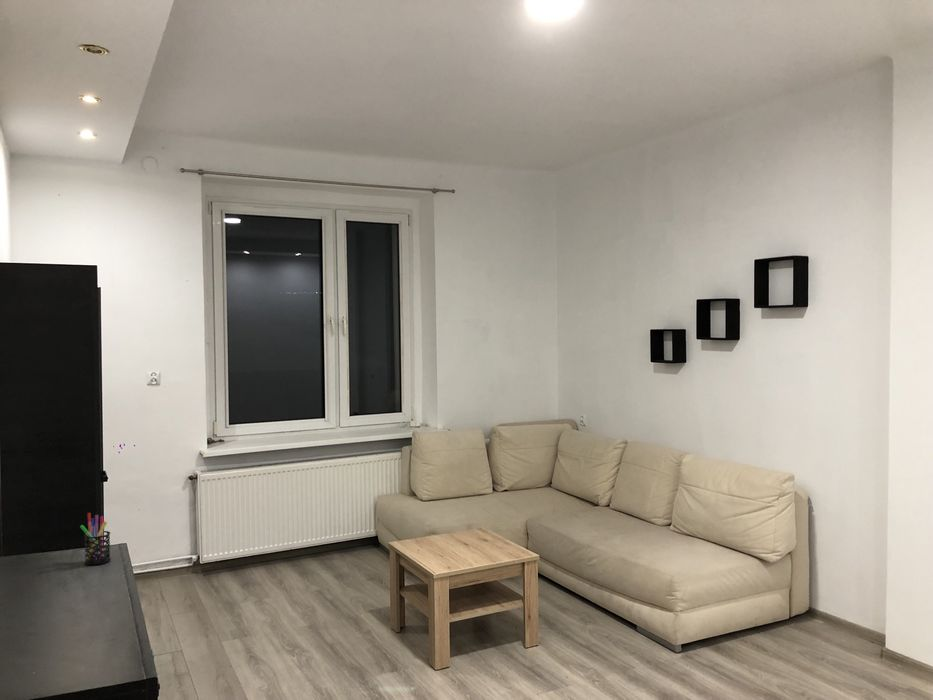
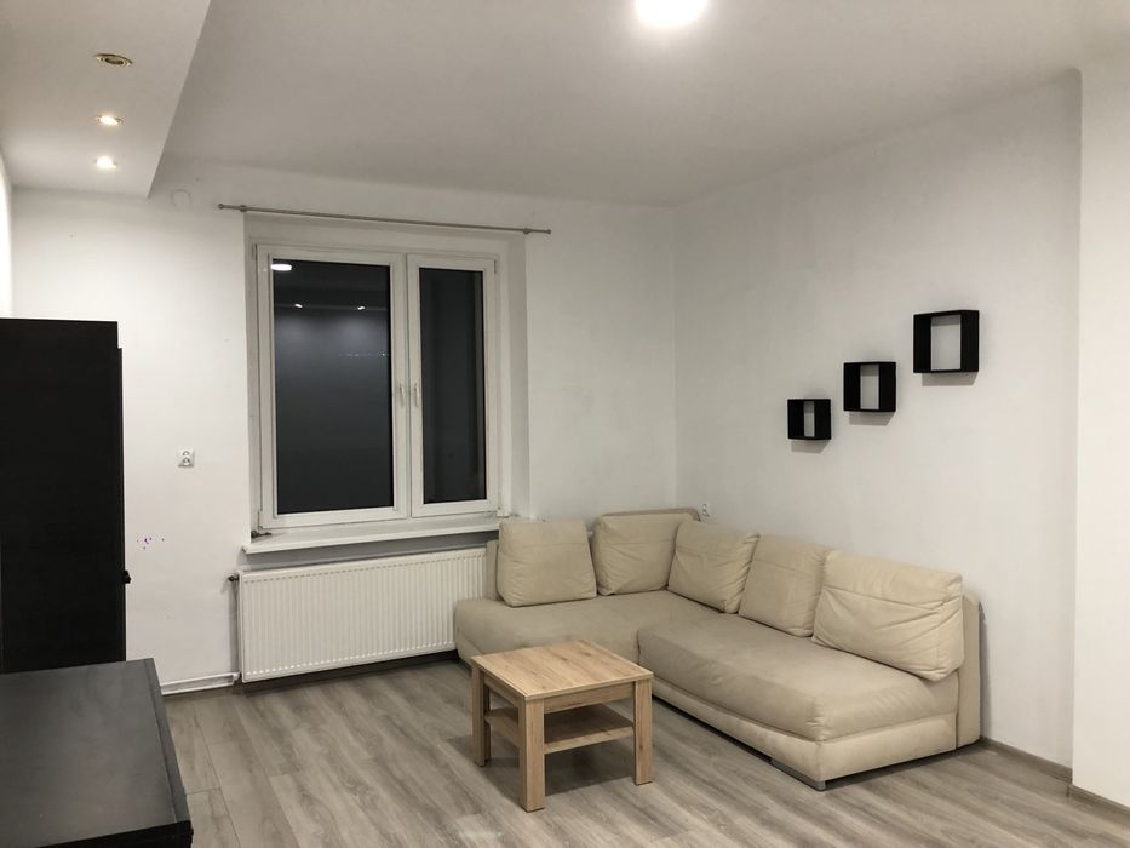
- pen holder (94, 538)
